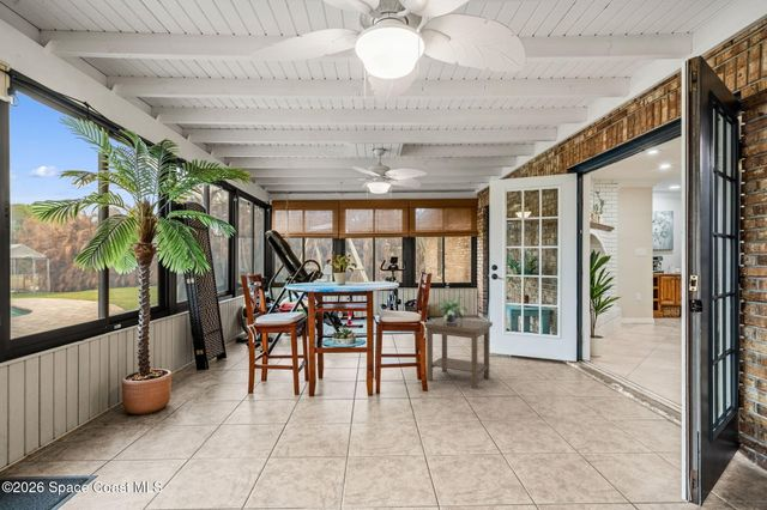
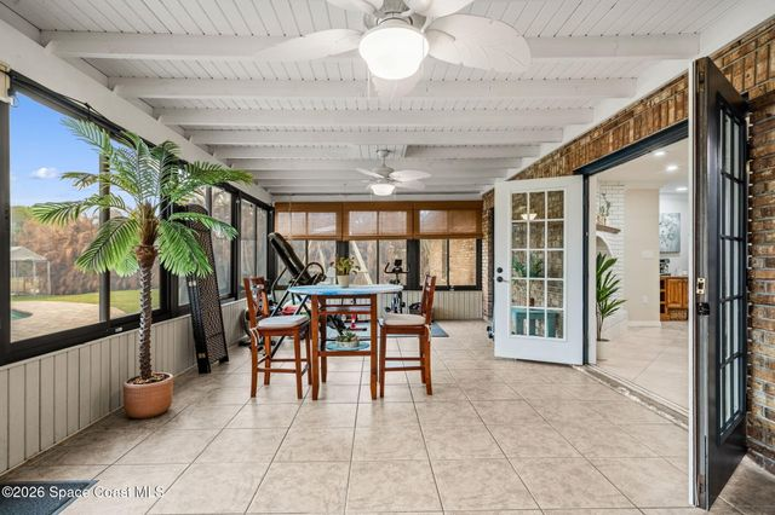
- side table (458, 359)
- potted plant (452, 309)
